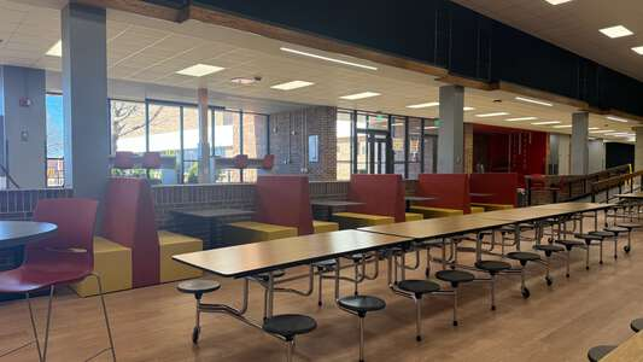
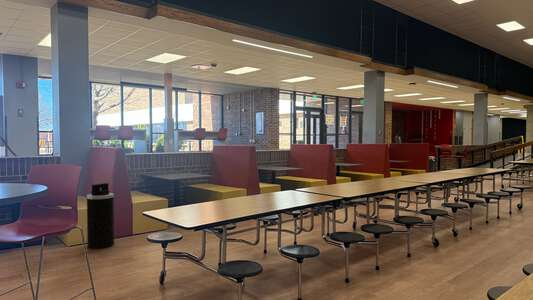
+ trash can (100, 214)
